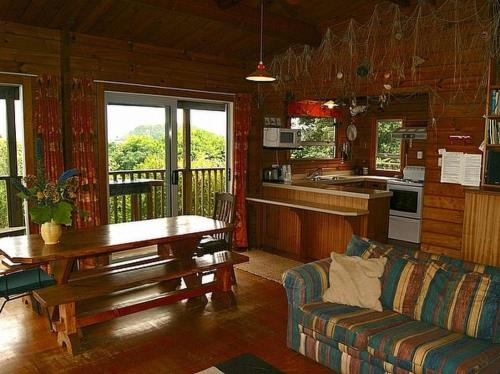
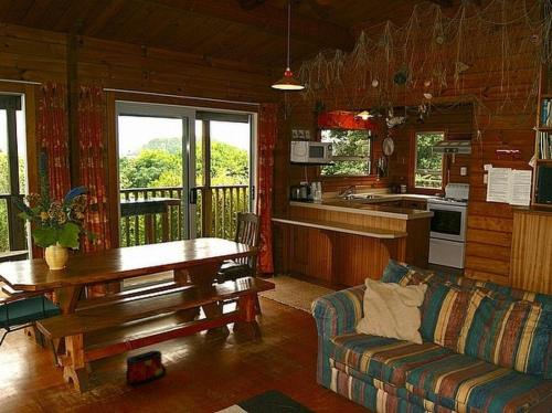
+ bag (146, 366)
